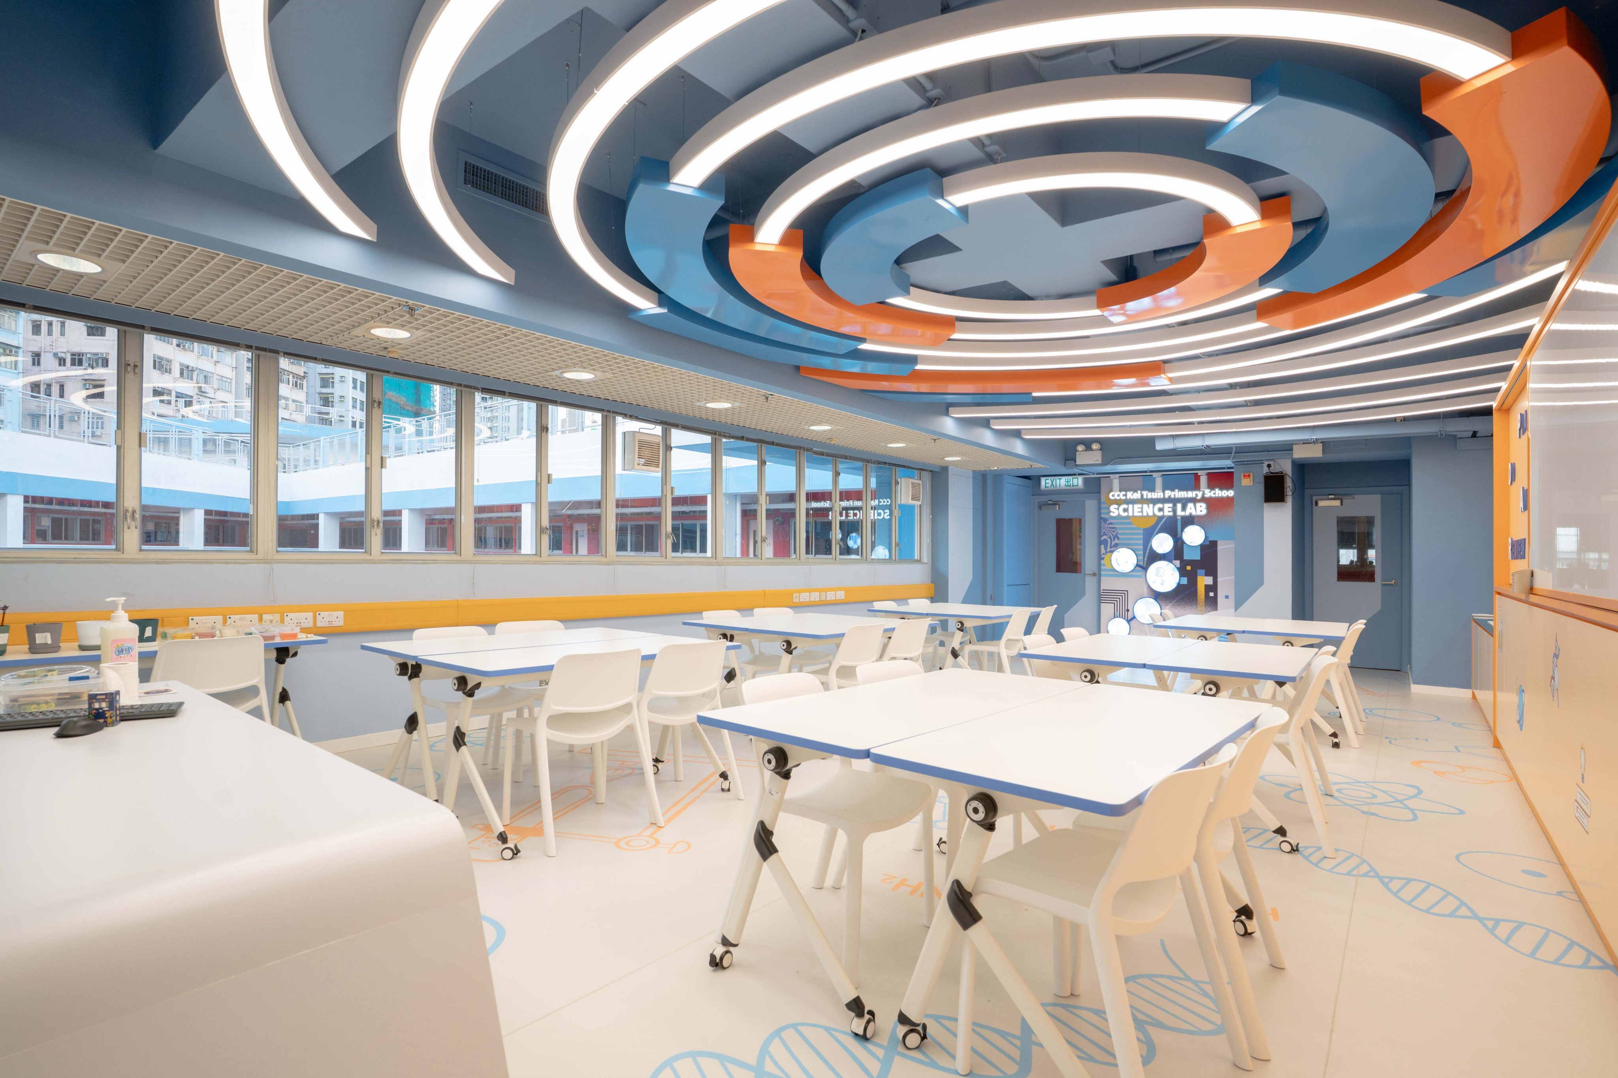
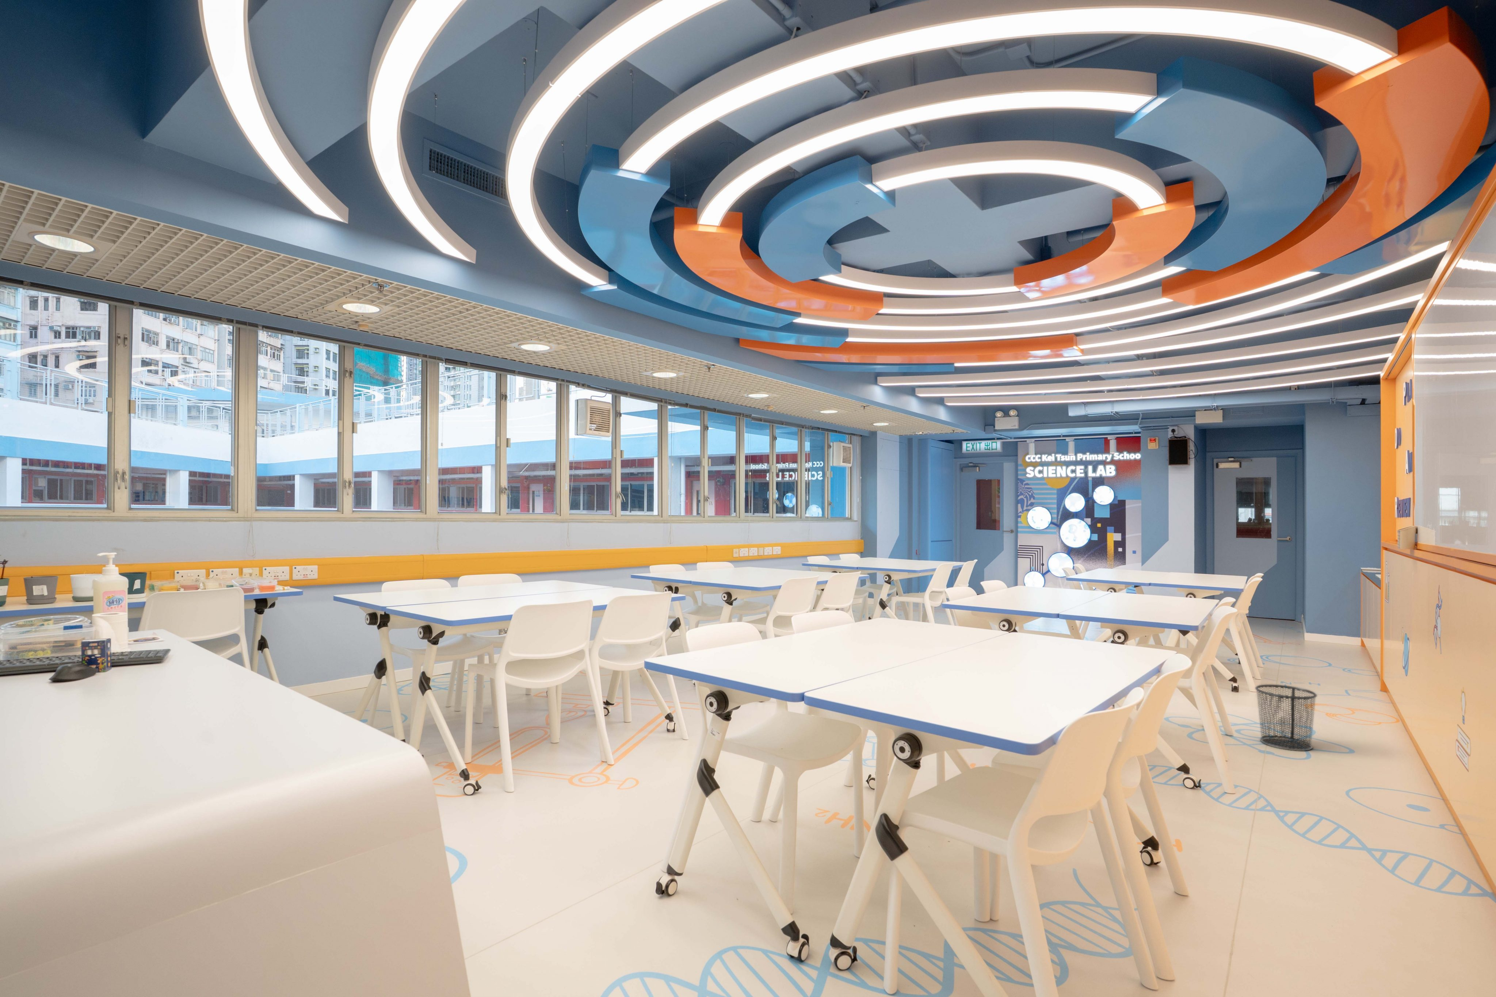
+ waste bin (1286, 717)
